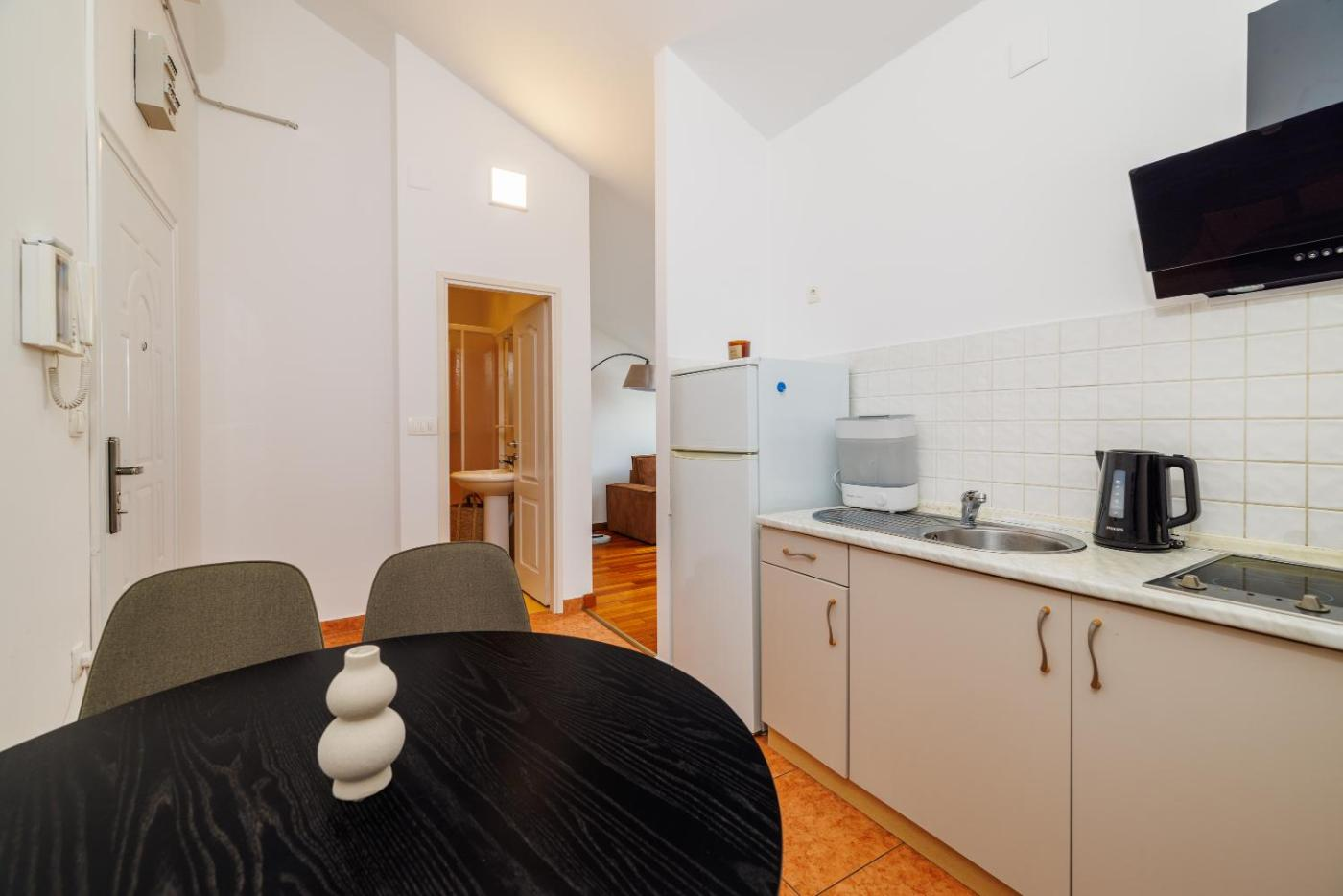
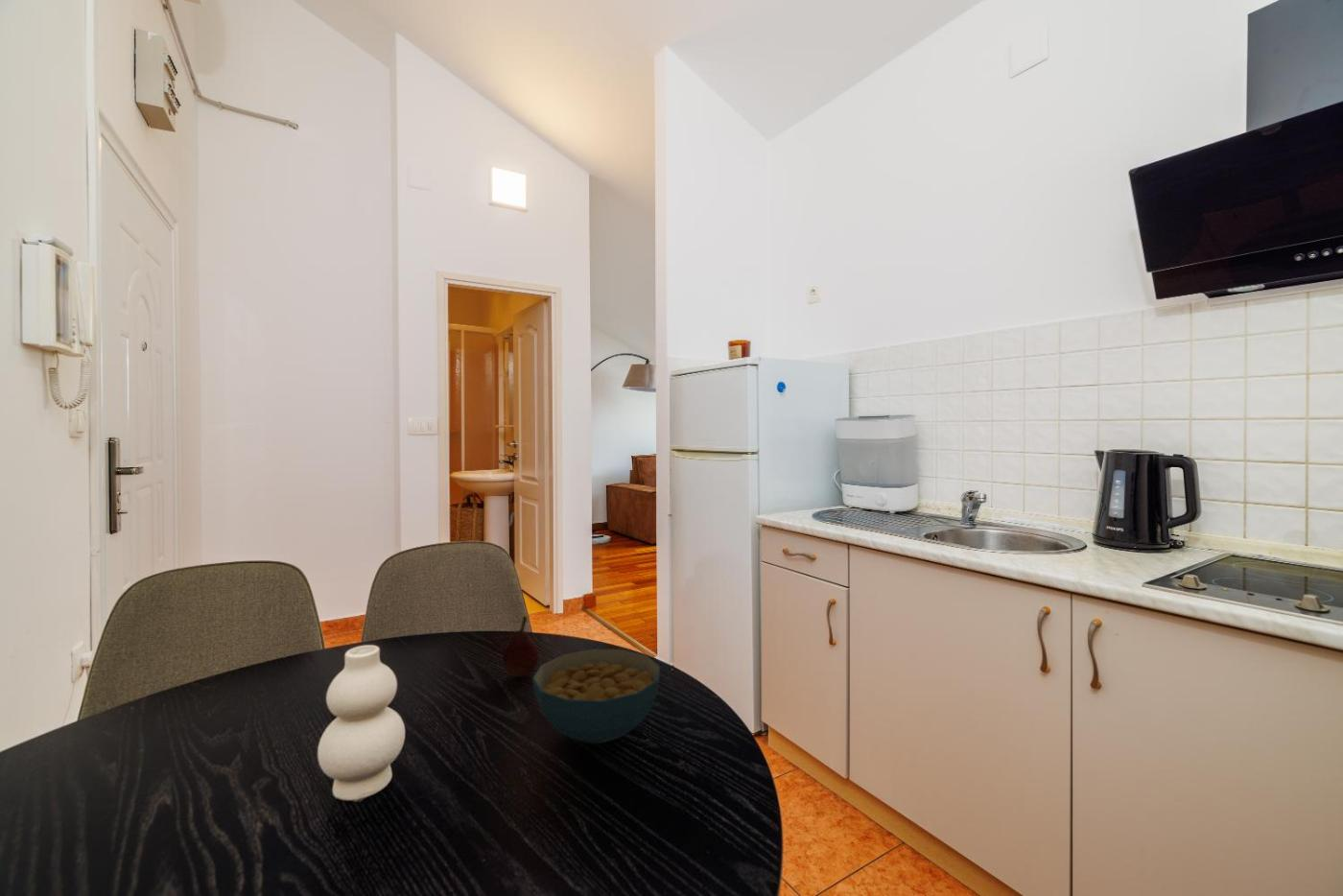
+ fruit (521, 645)
+ cereal bowl (598, 702)
